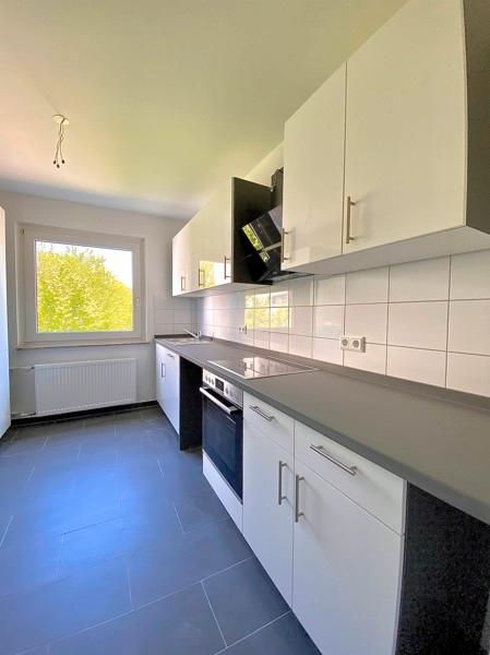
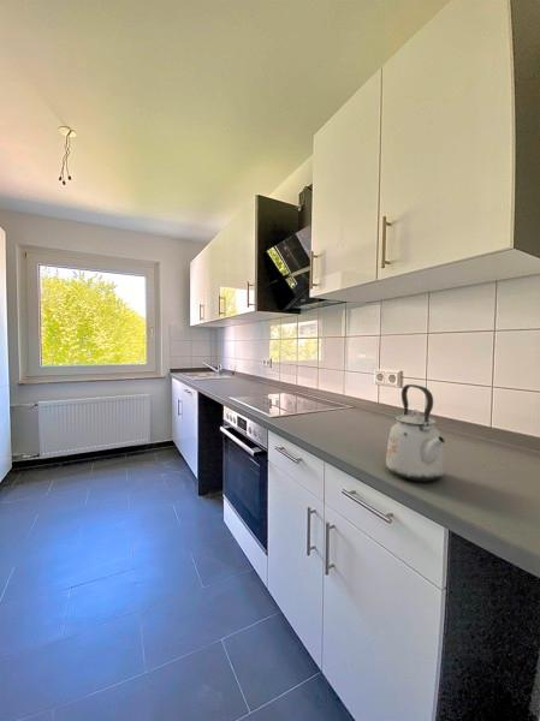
+ kettle (420, 433)
